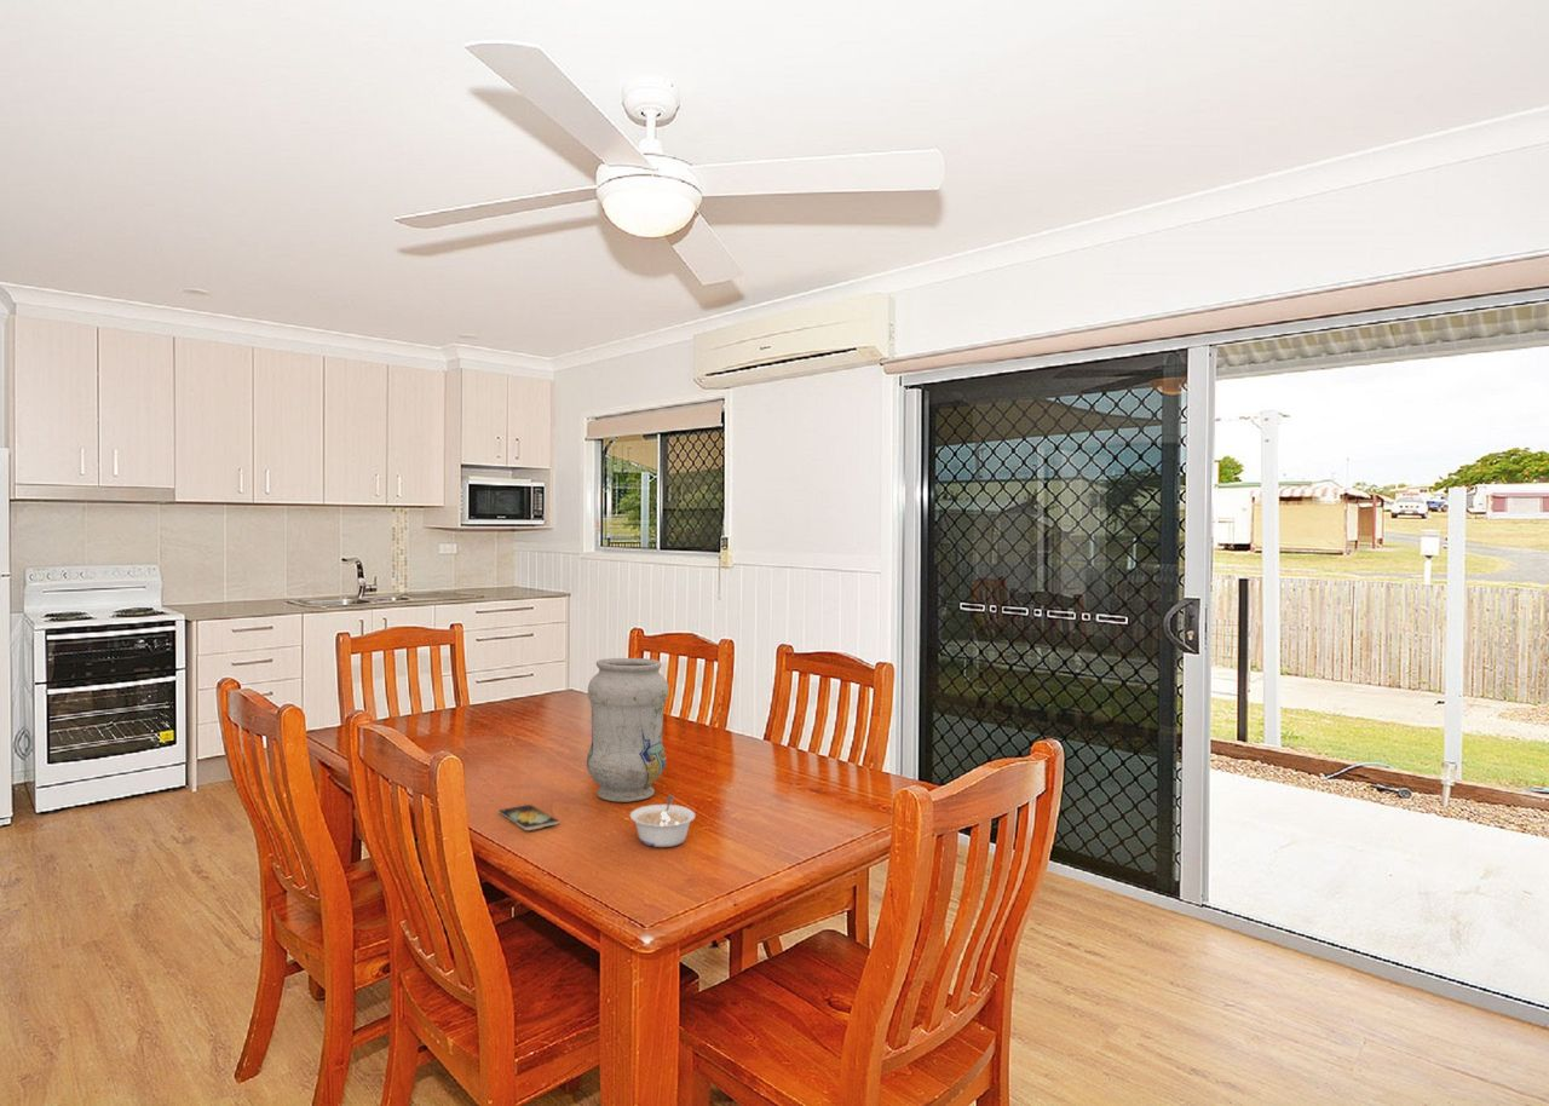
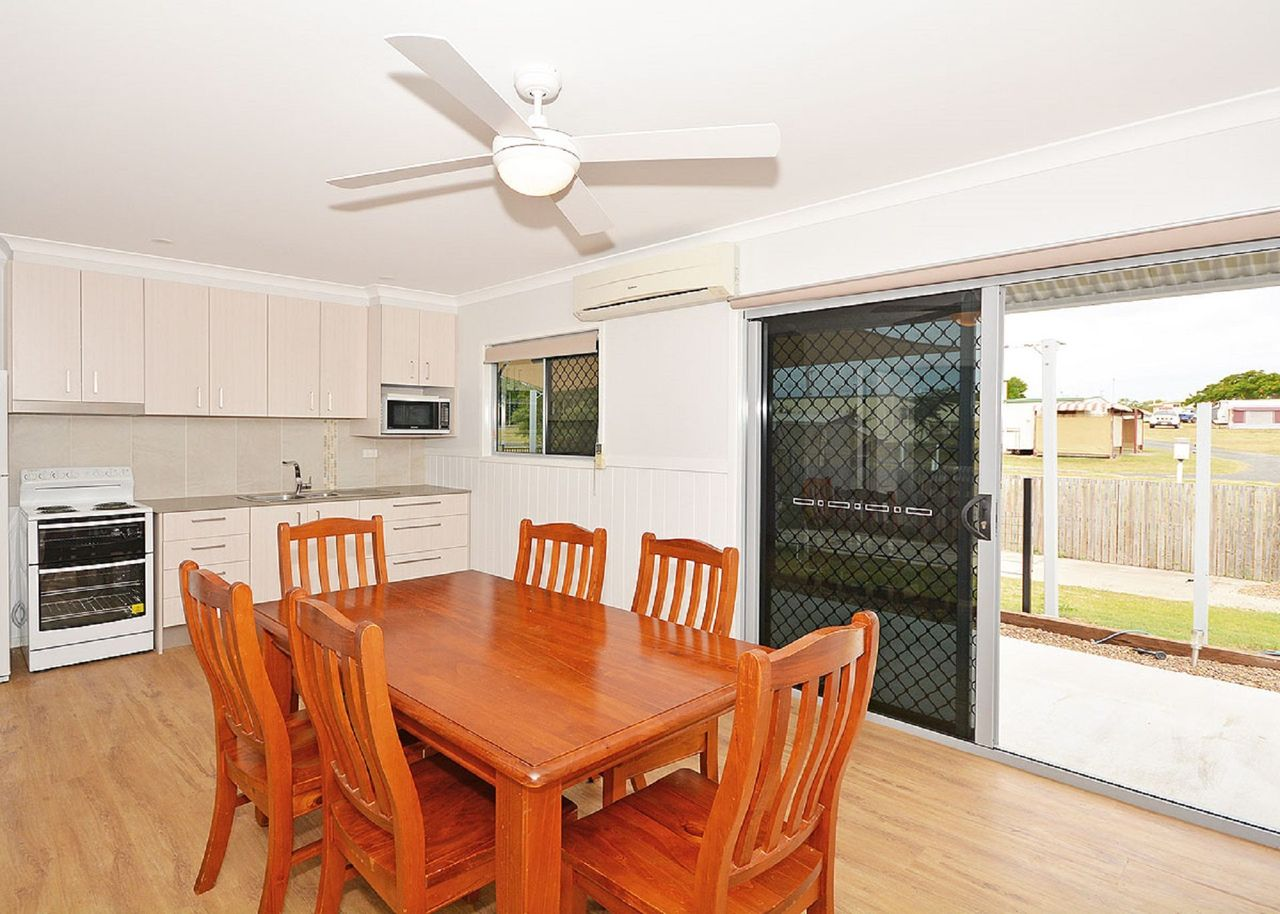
- vase (627, 727)
- legume (661, 823)
- smartphone (528, 817)
